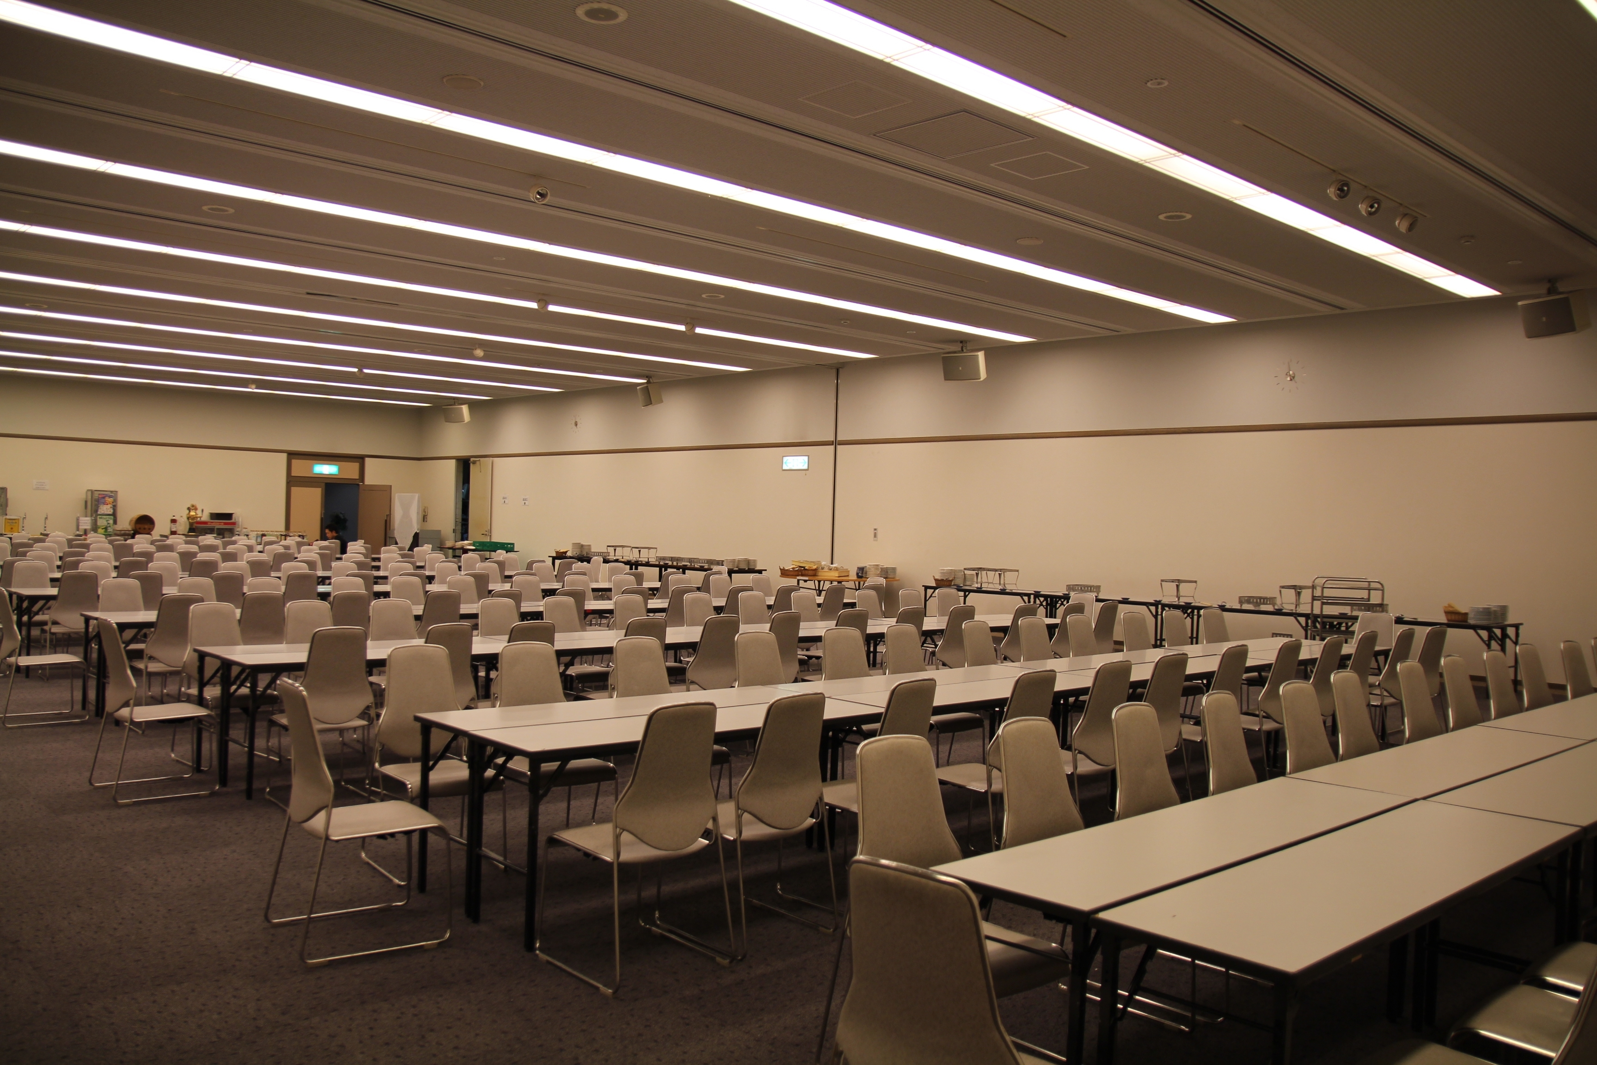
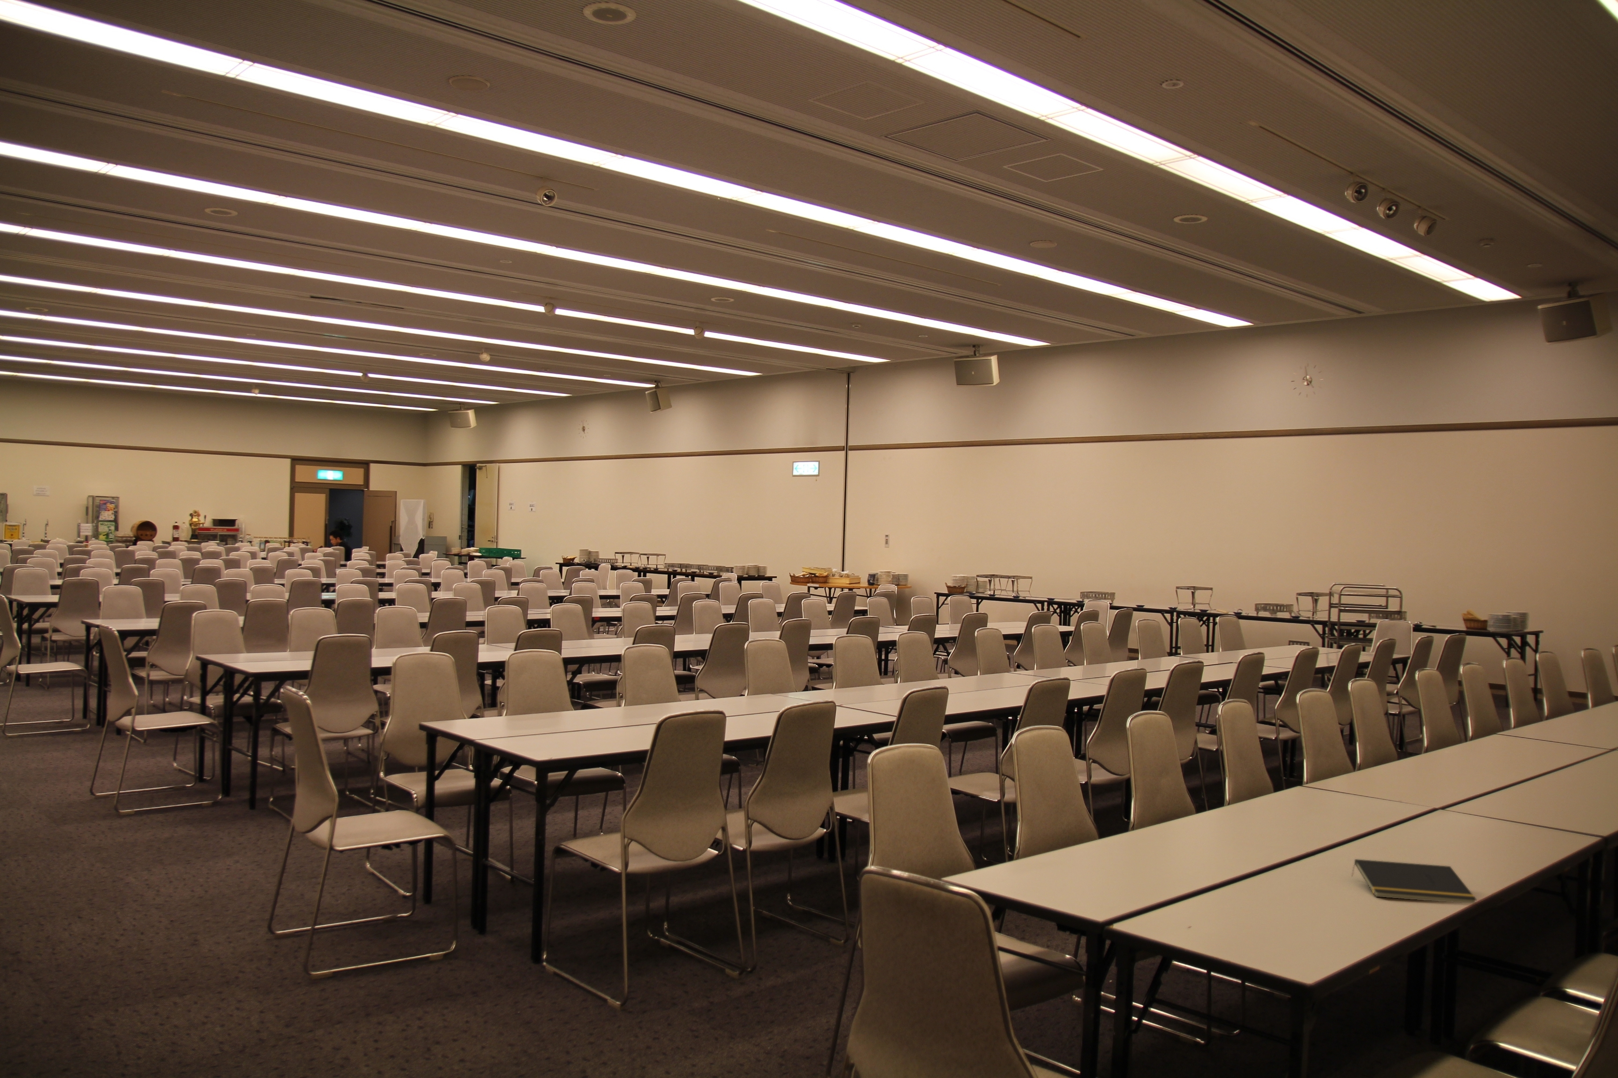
+ notepad (1413, 881)
